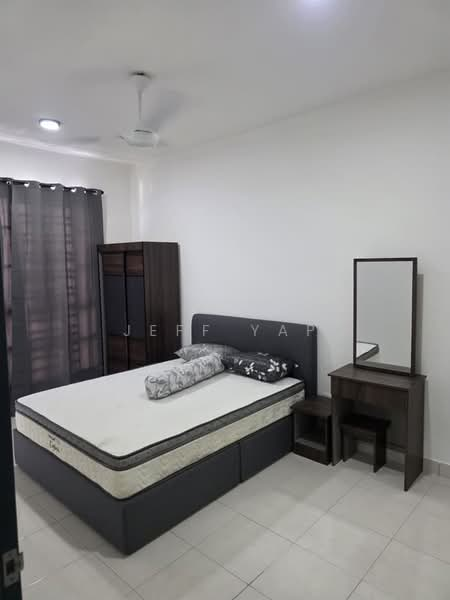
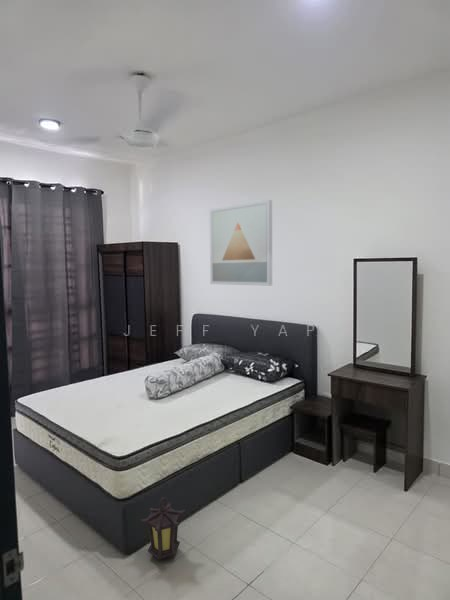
+ lantern (163, 525)
+ wall art (239, 245)
